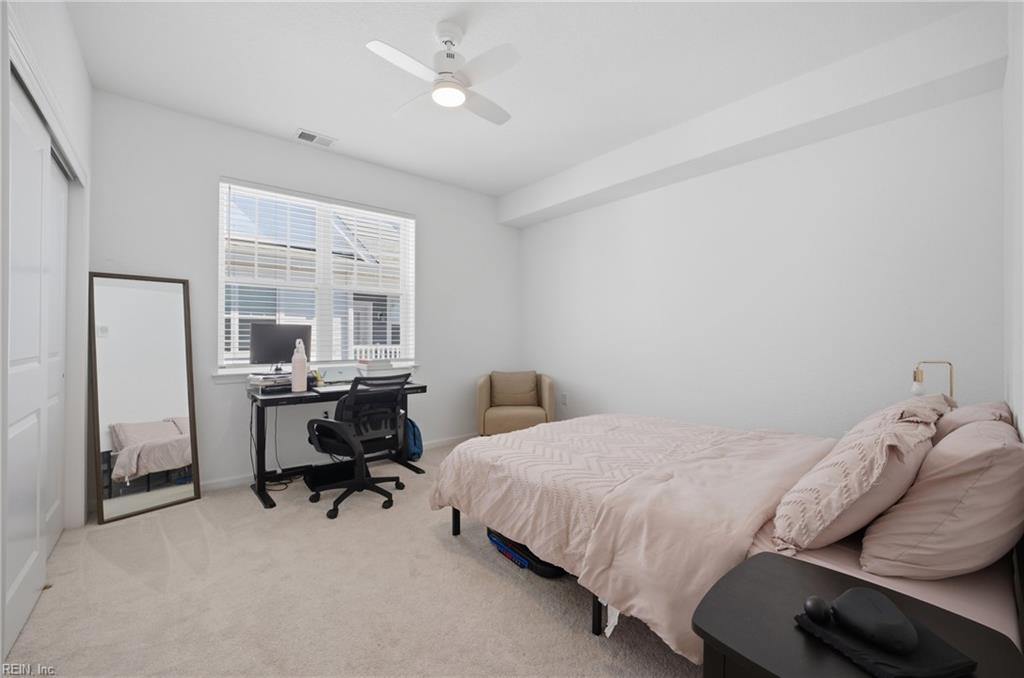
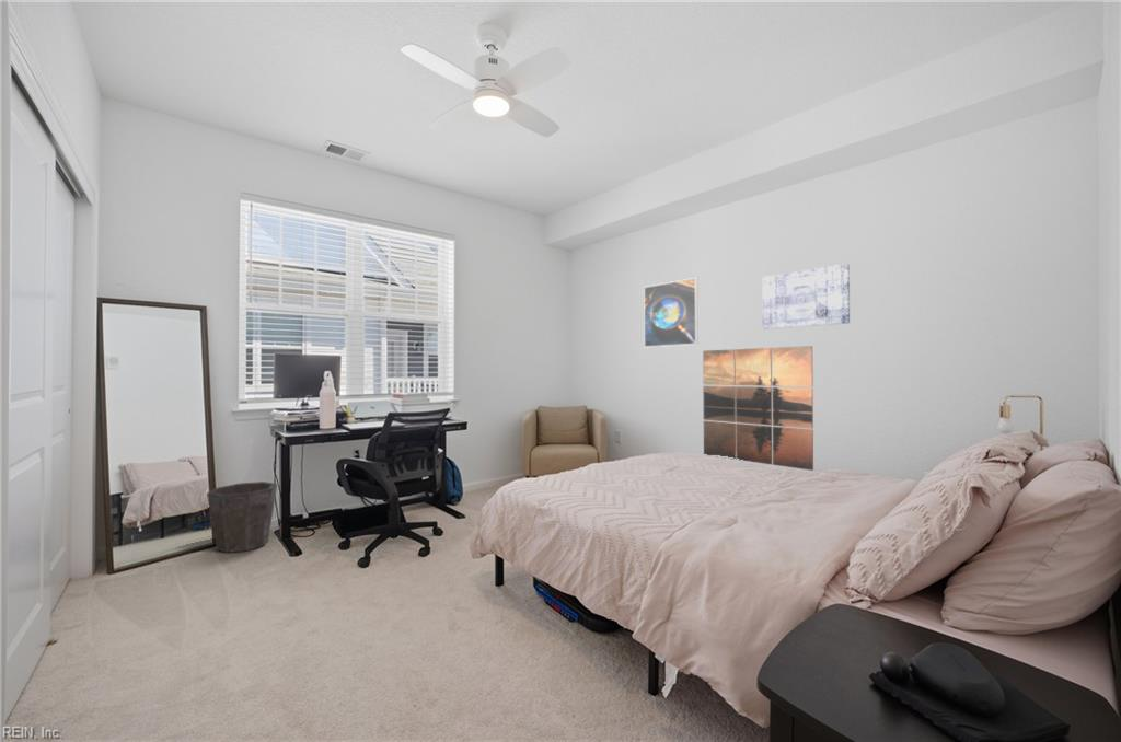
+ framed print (669, 314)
+ waste bin (243, 517)
+ wall art (753, 405)
+ wall art (802, 299)
